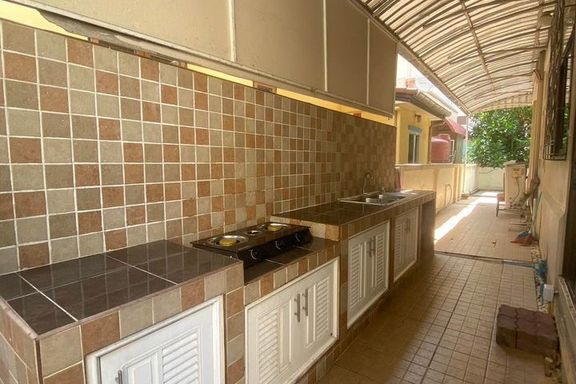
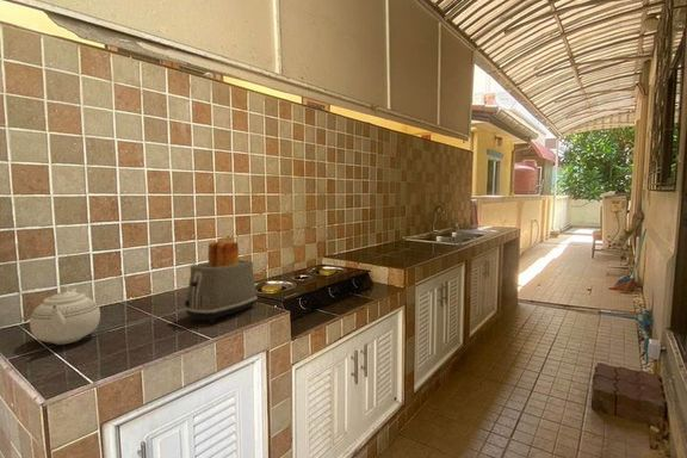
+ teapot (66, 311)
+ toaster (222, 277)
